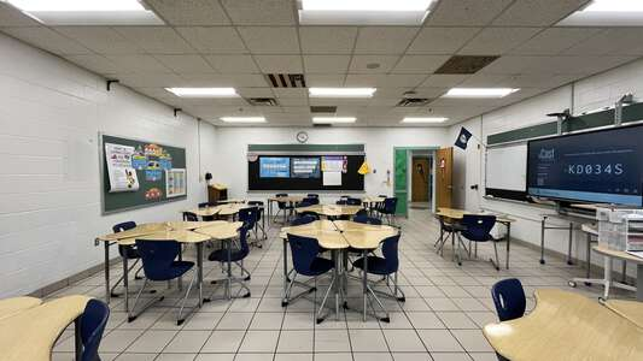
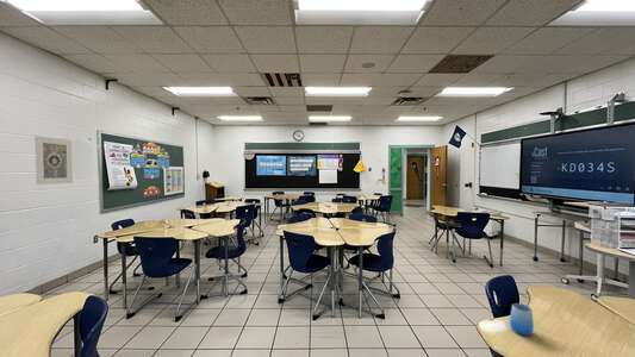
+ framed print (55, 161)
+ cup (521, 319)
